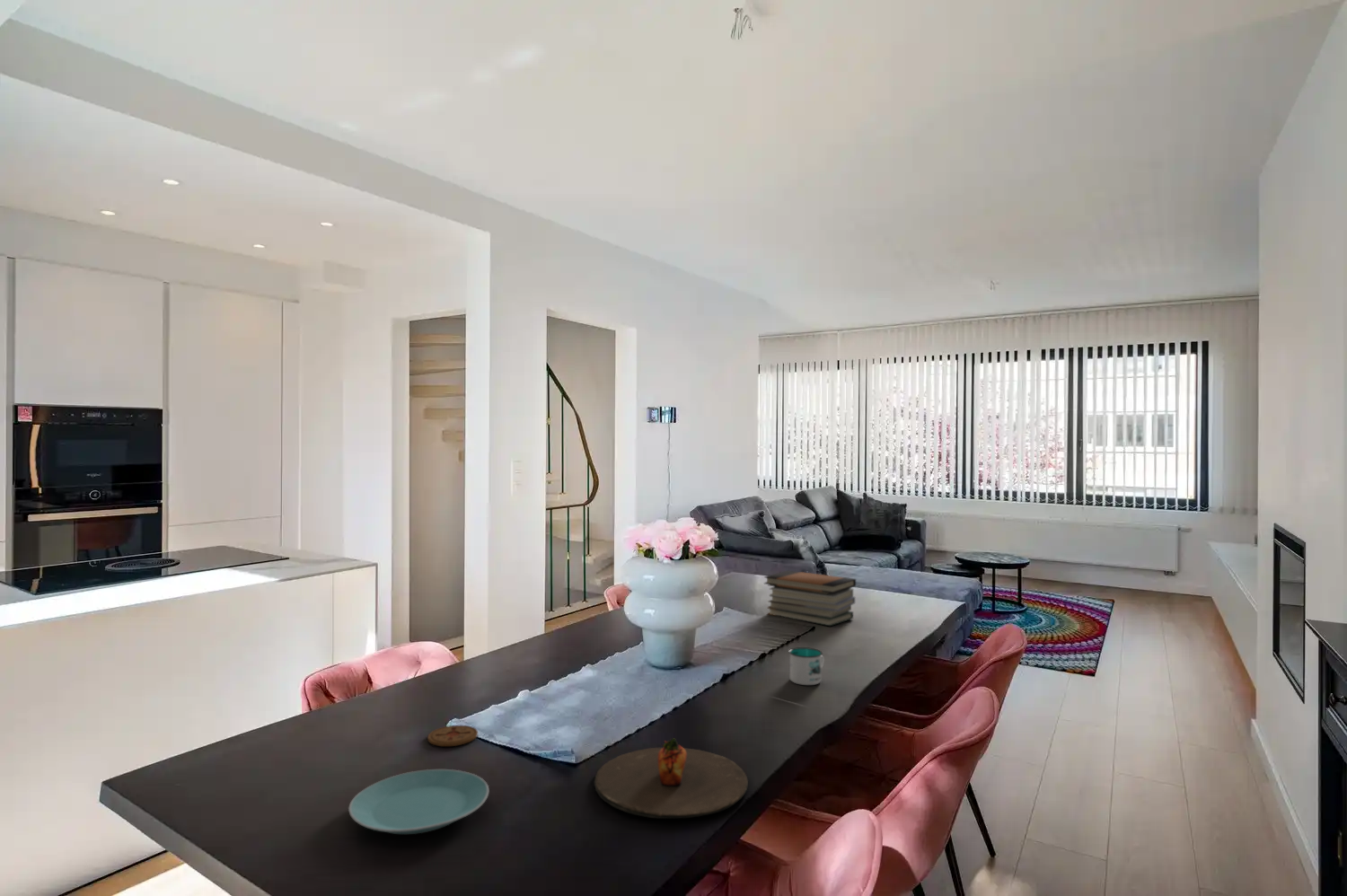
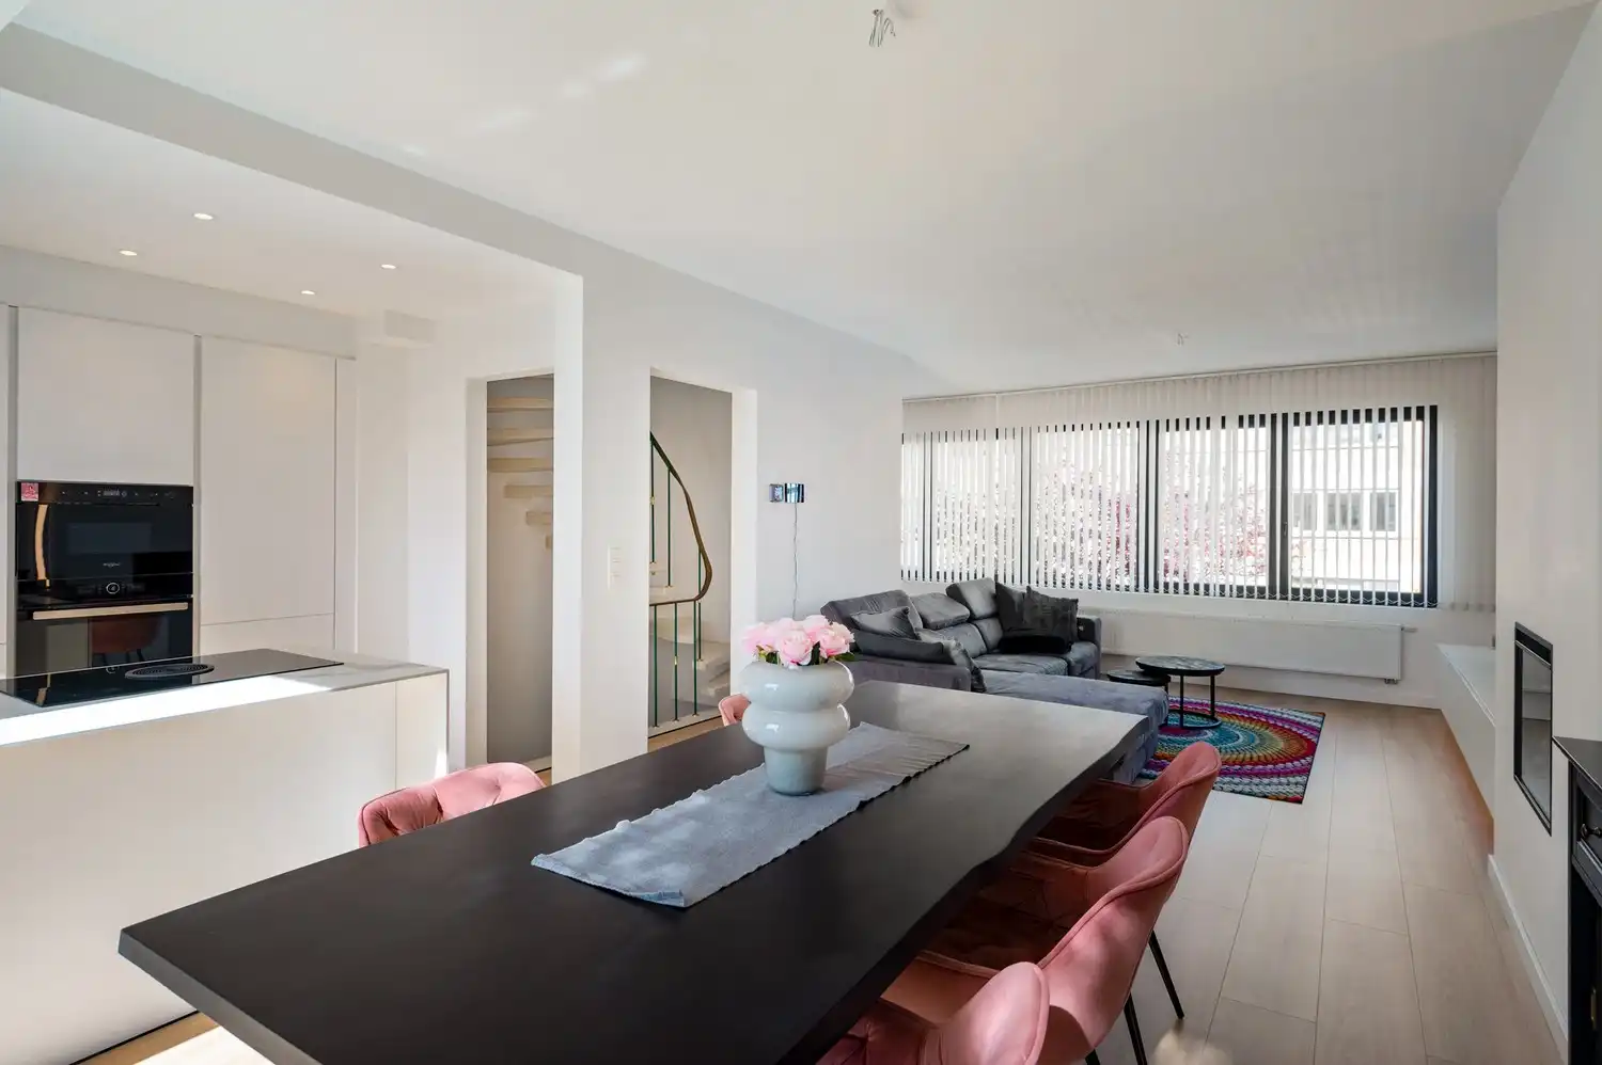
- coaster (453, 735)
- mug (808, 665)
- book stack (810, 597)
- plate (420, 804)
- plate (671, 760)
